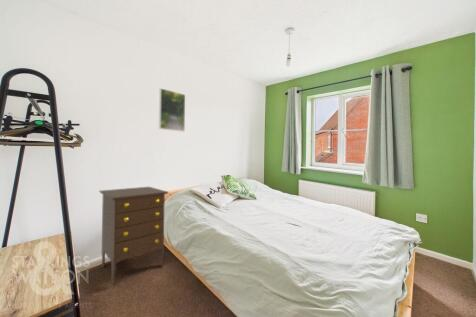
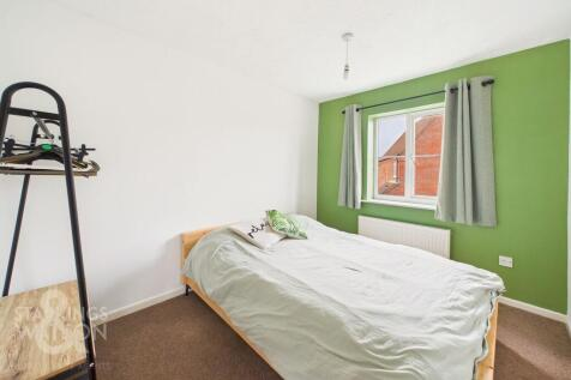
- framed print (172, 110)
- dresser (133, 228)
